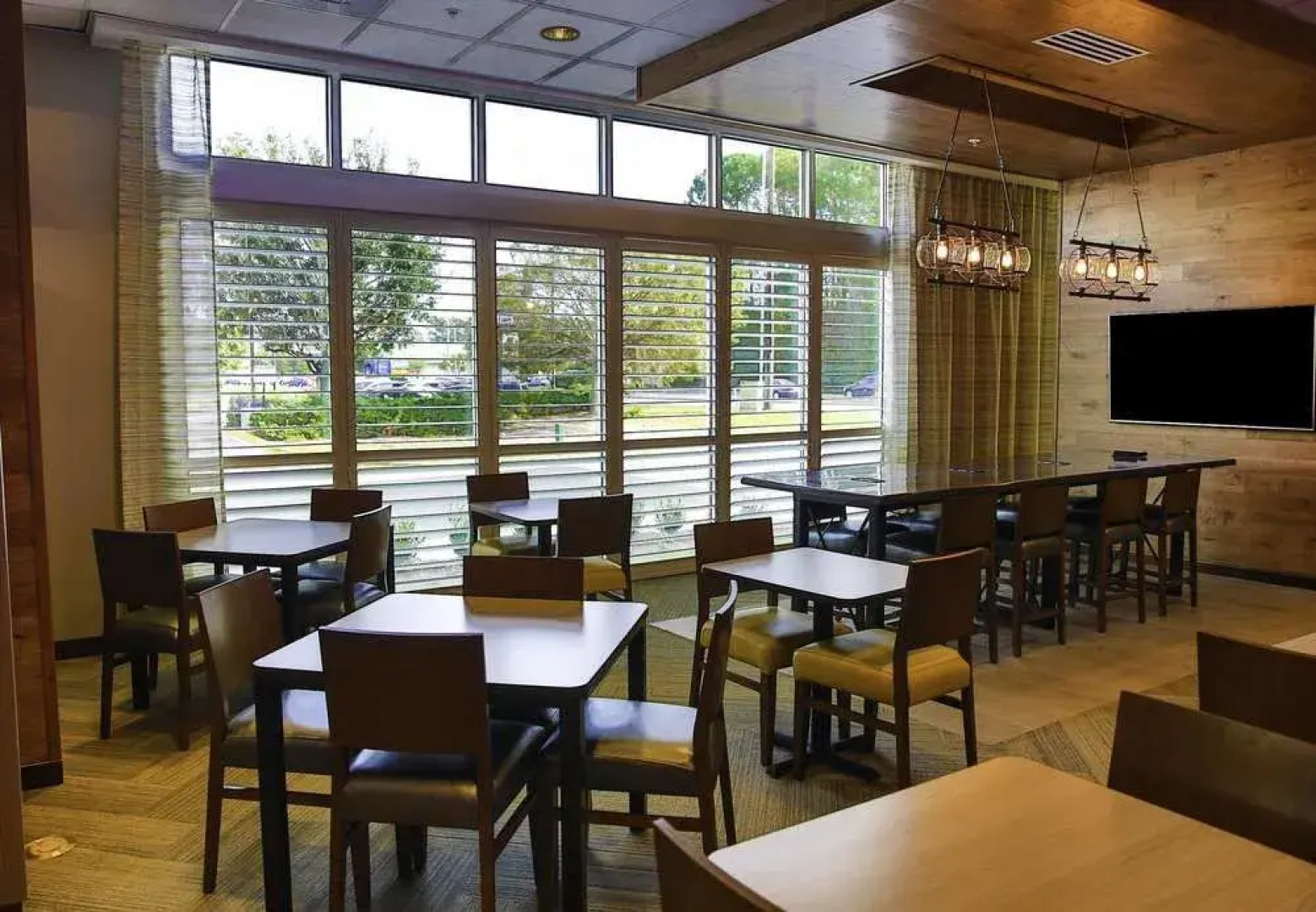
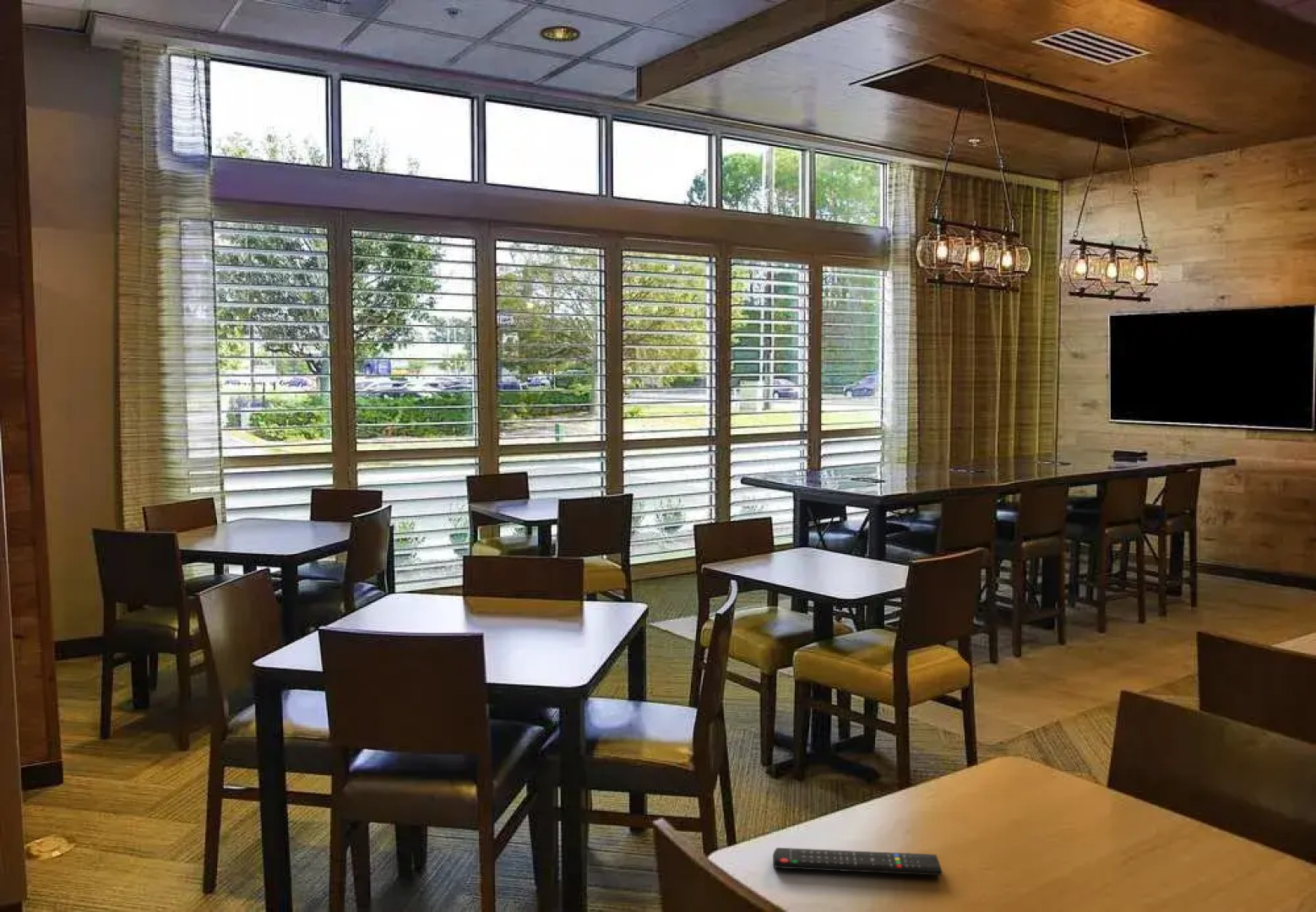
+ remote control (855, 863)
